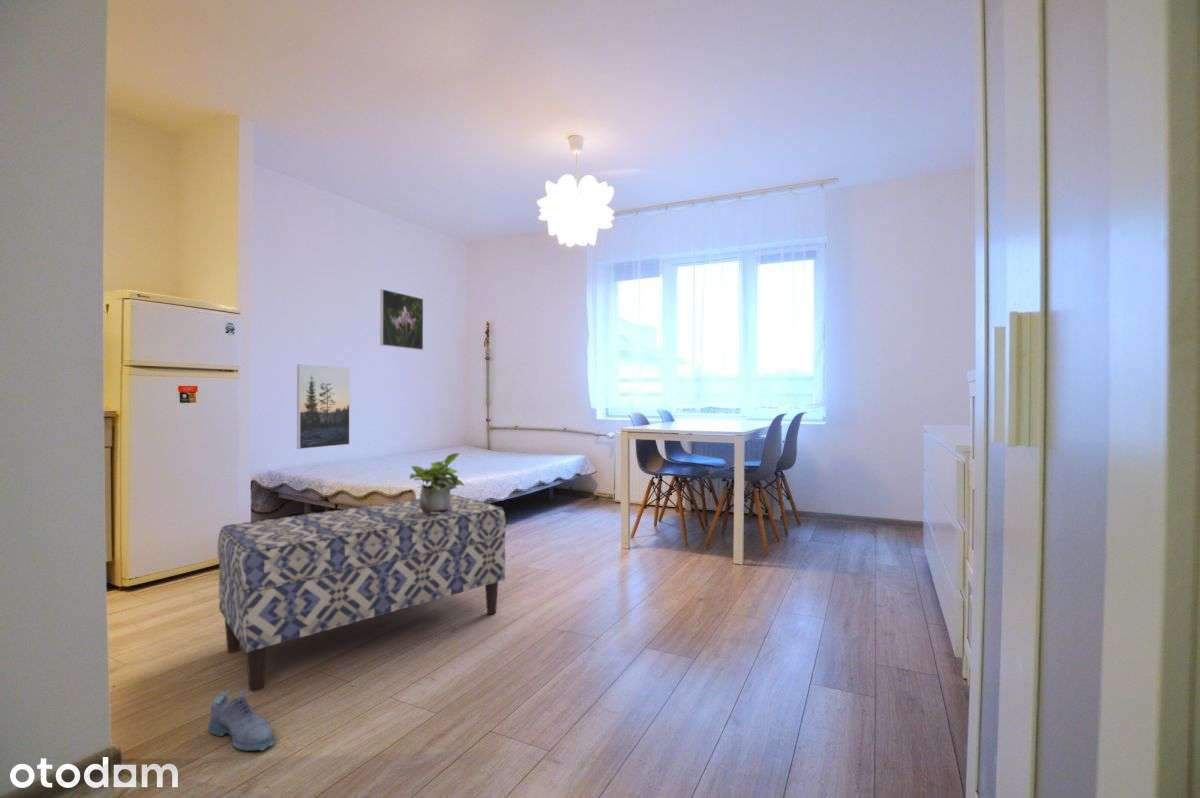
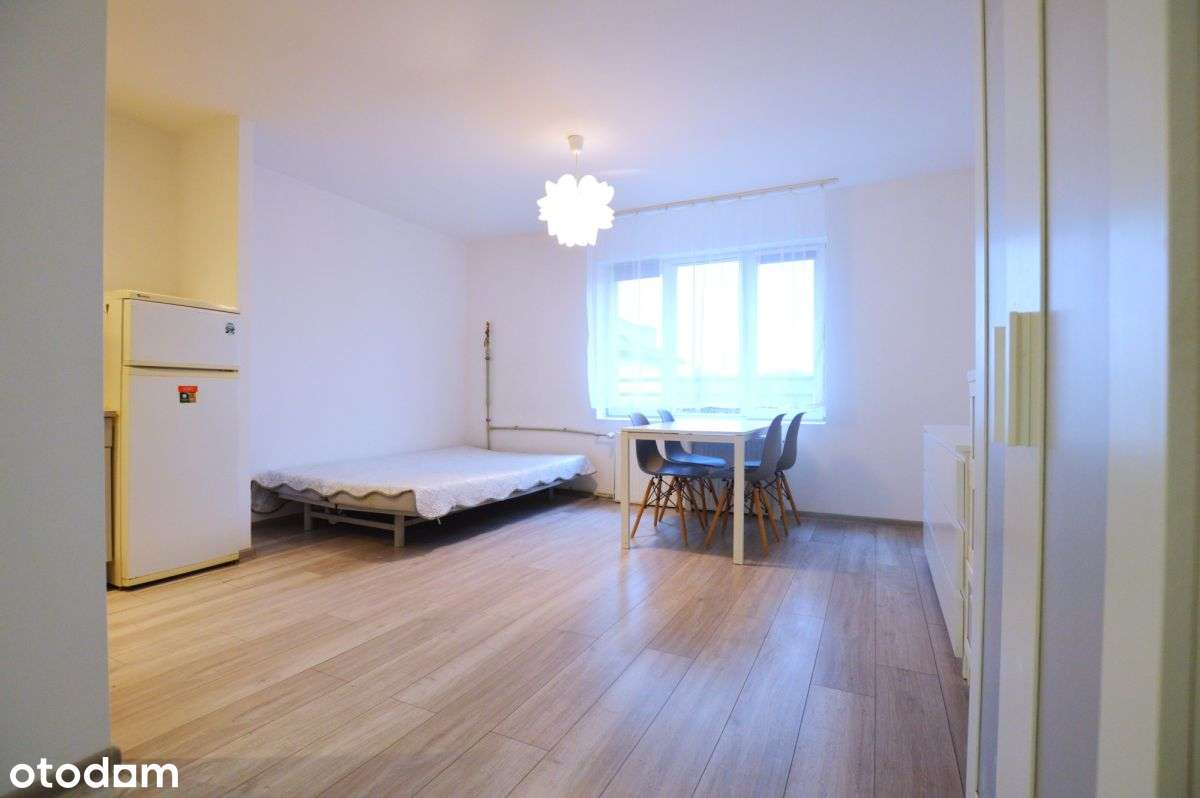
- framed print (324, 406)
- potted plant (437, 484)
- bench (373, 572)
- shoe (242, 716)
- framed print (402, 320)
